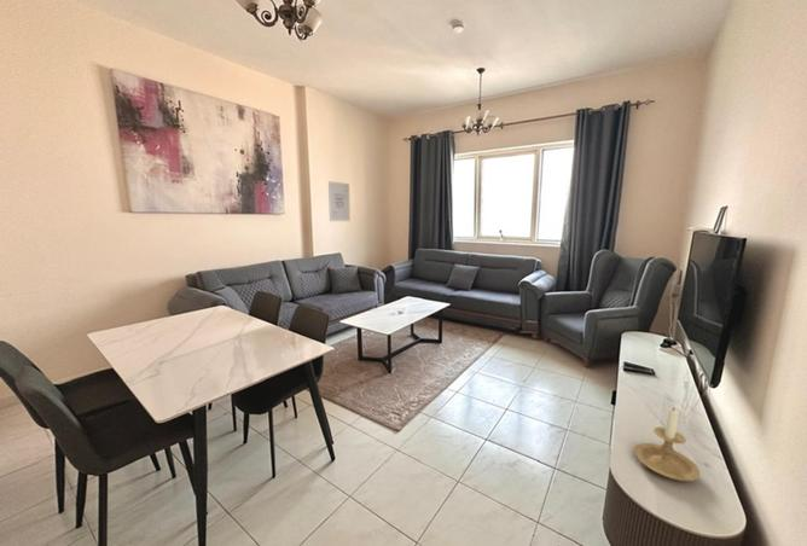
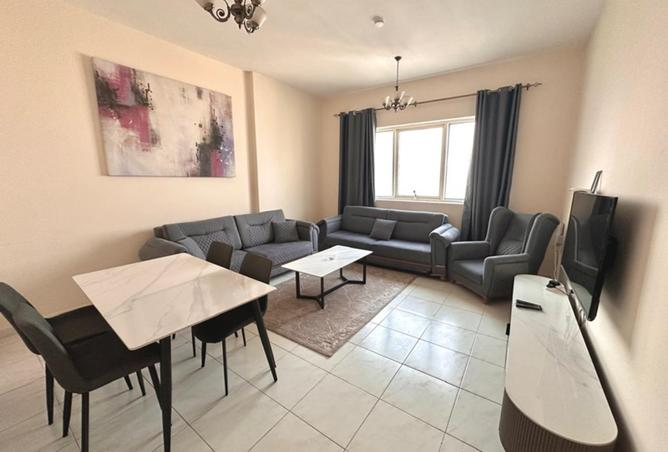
- candle holder (669, 437)
- wall art (339, 202)
